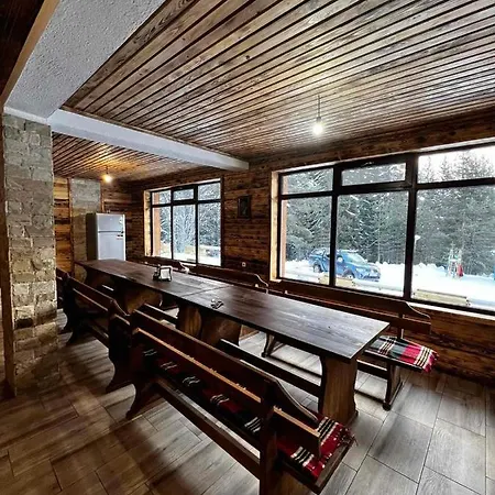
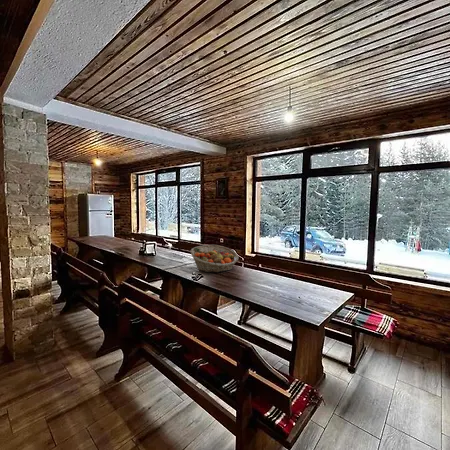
+ fruit basket (214, 257)
